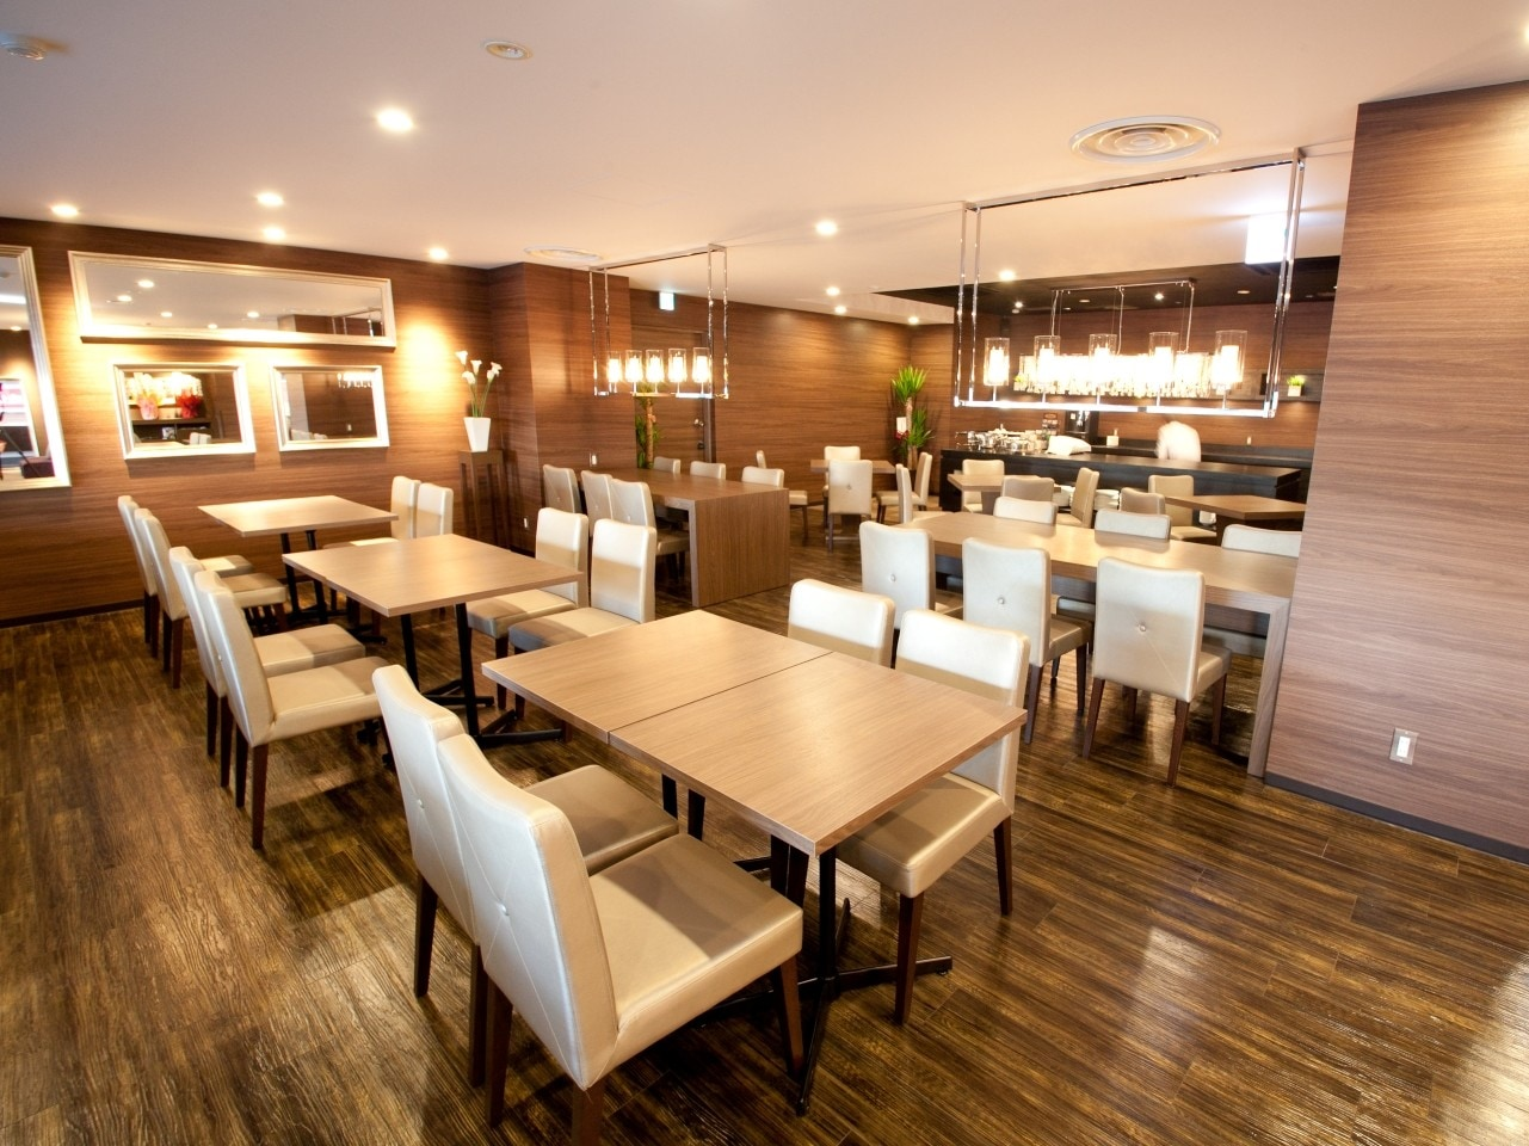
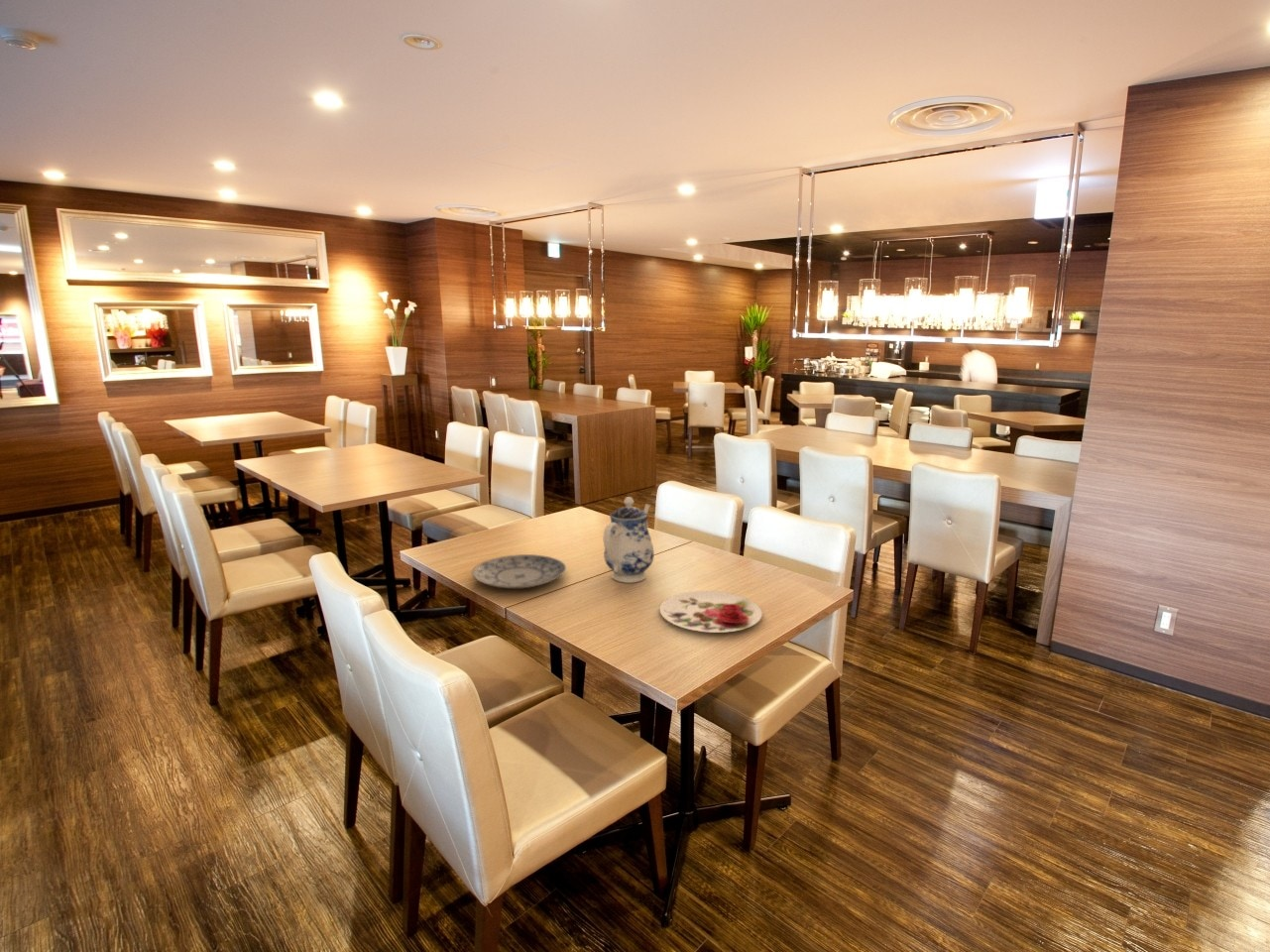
+ plate (710, 609)
+ plate (520, 573)
+ teapot (629, 537)
